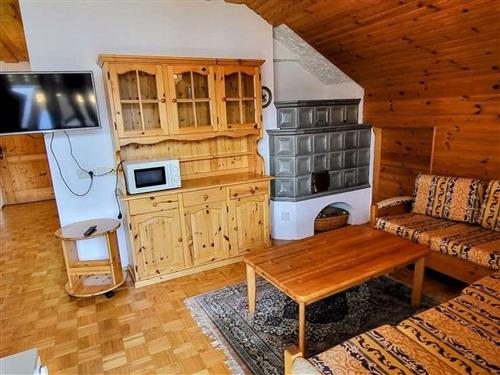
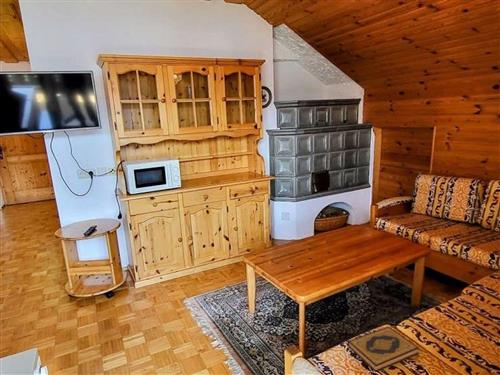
+ hardback book (382, 347)
